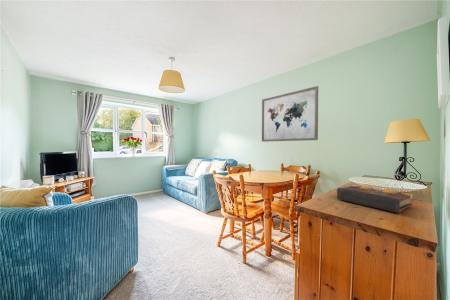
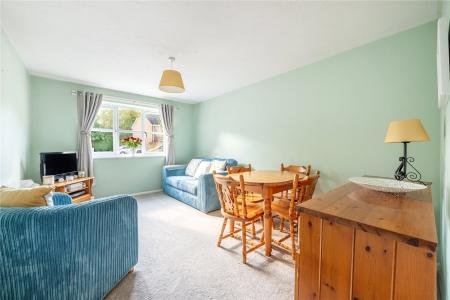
- book (372, 196)
- wall art (286, 117)
